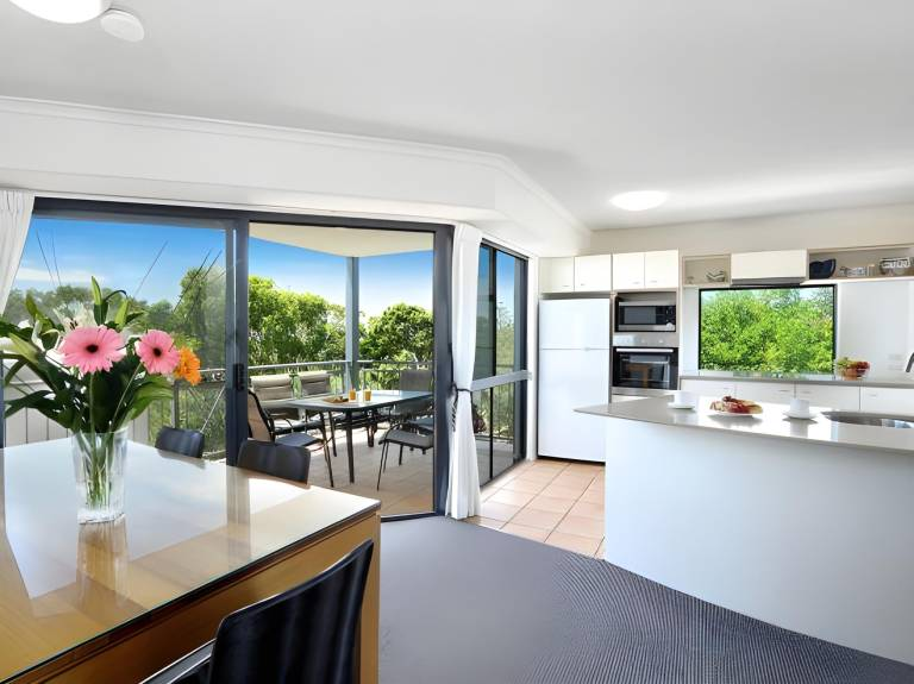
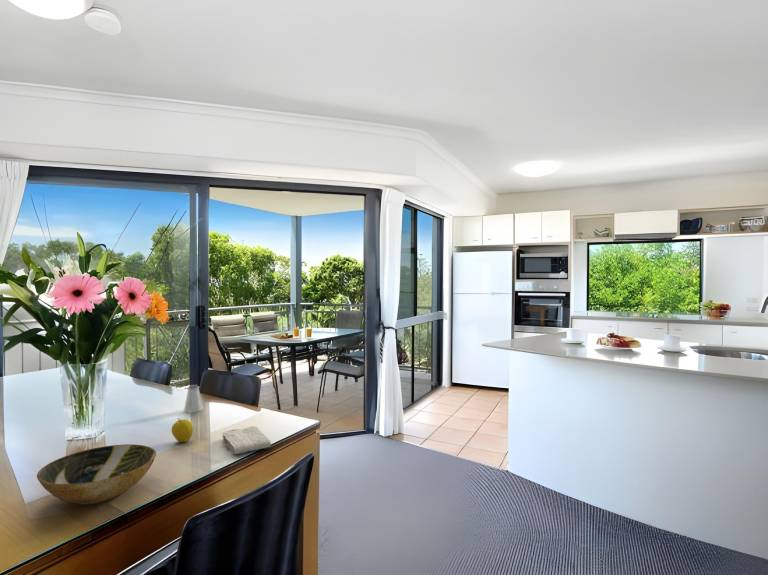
+ saltshaker (193, 397)
+ washcloth (245, 438)
+ bowl (100, 477)
+ apple (182, 429)
